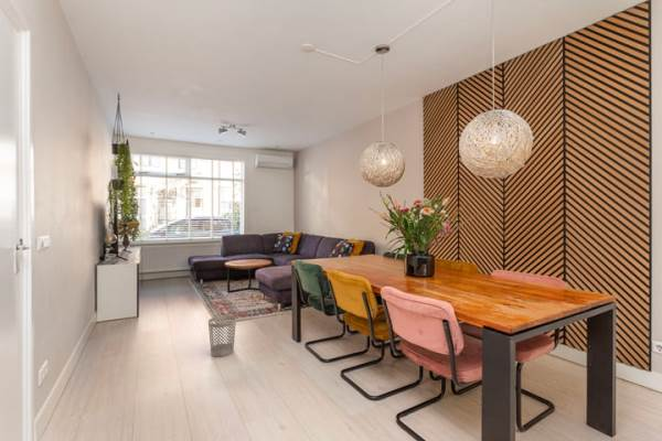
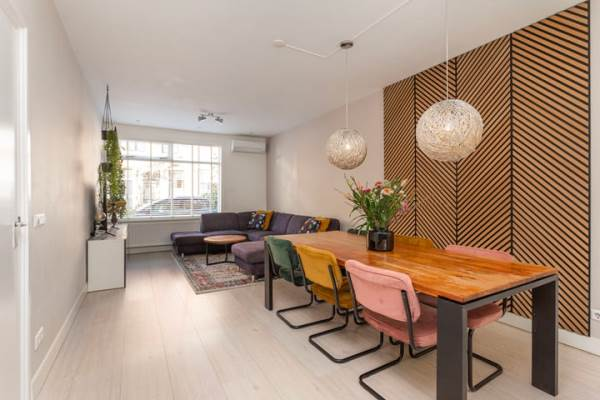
- wastebasket (222, 335)
